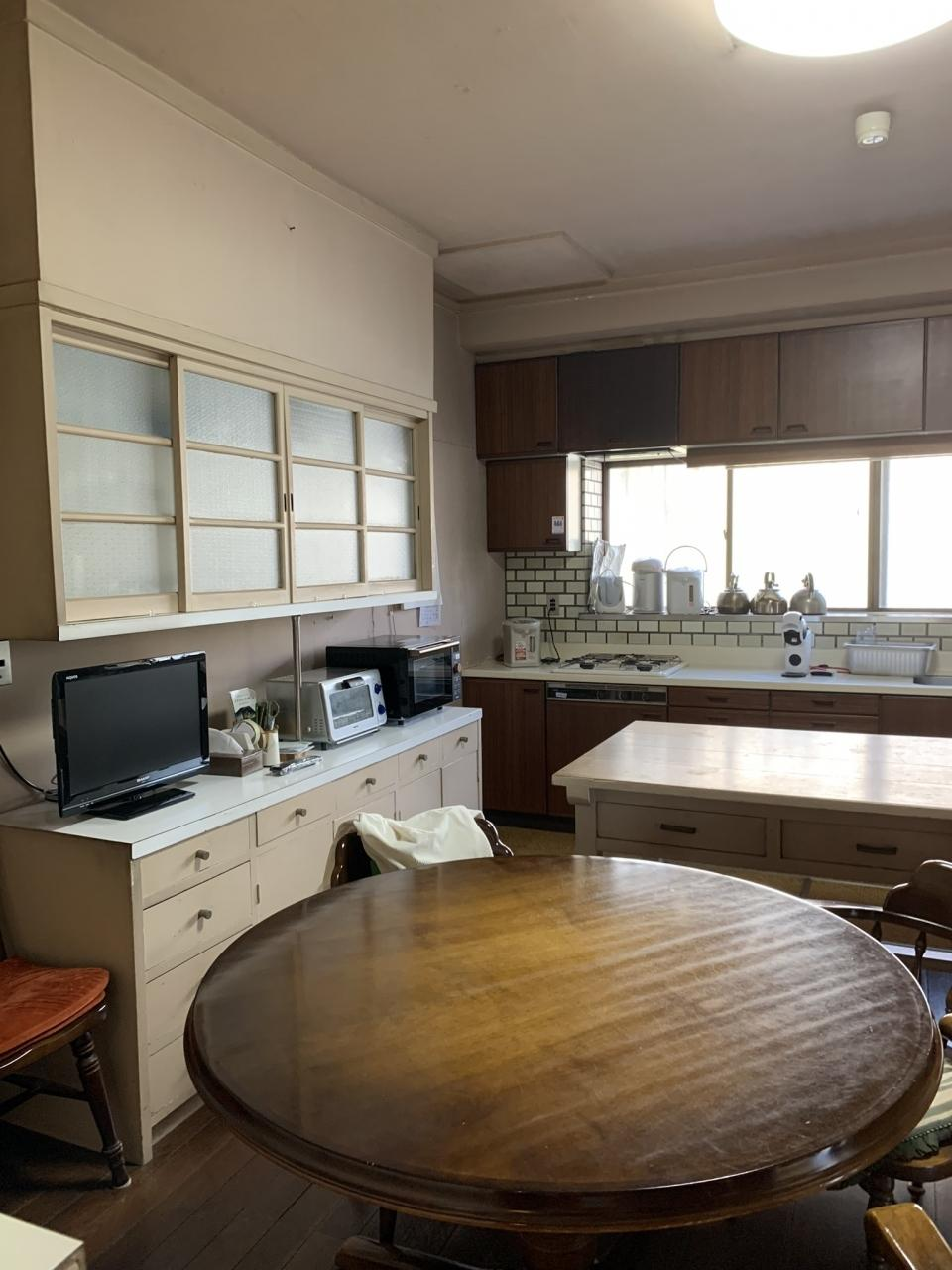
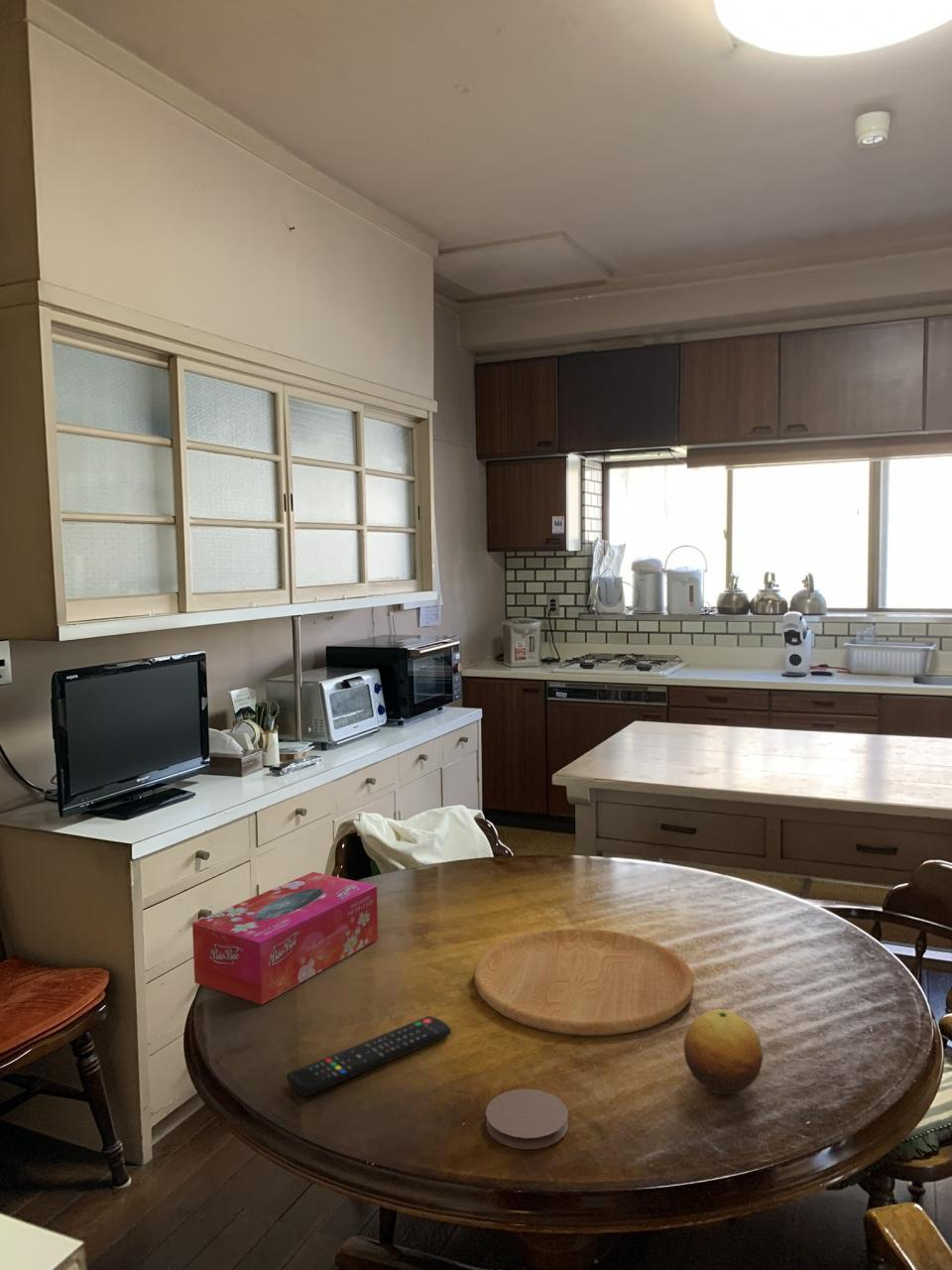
+ cutting board (582, 976)
+ coaster (527, 1117)
+ fruit (722, 1050)
+ remote control (374, 1054)
+ tissue box (290, 932)
